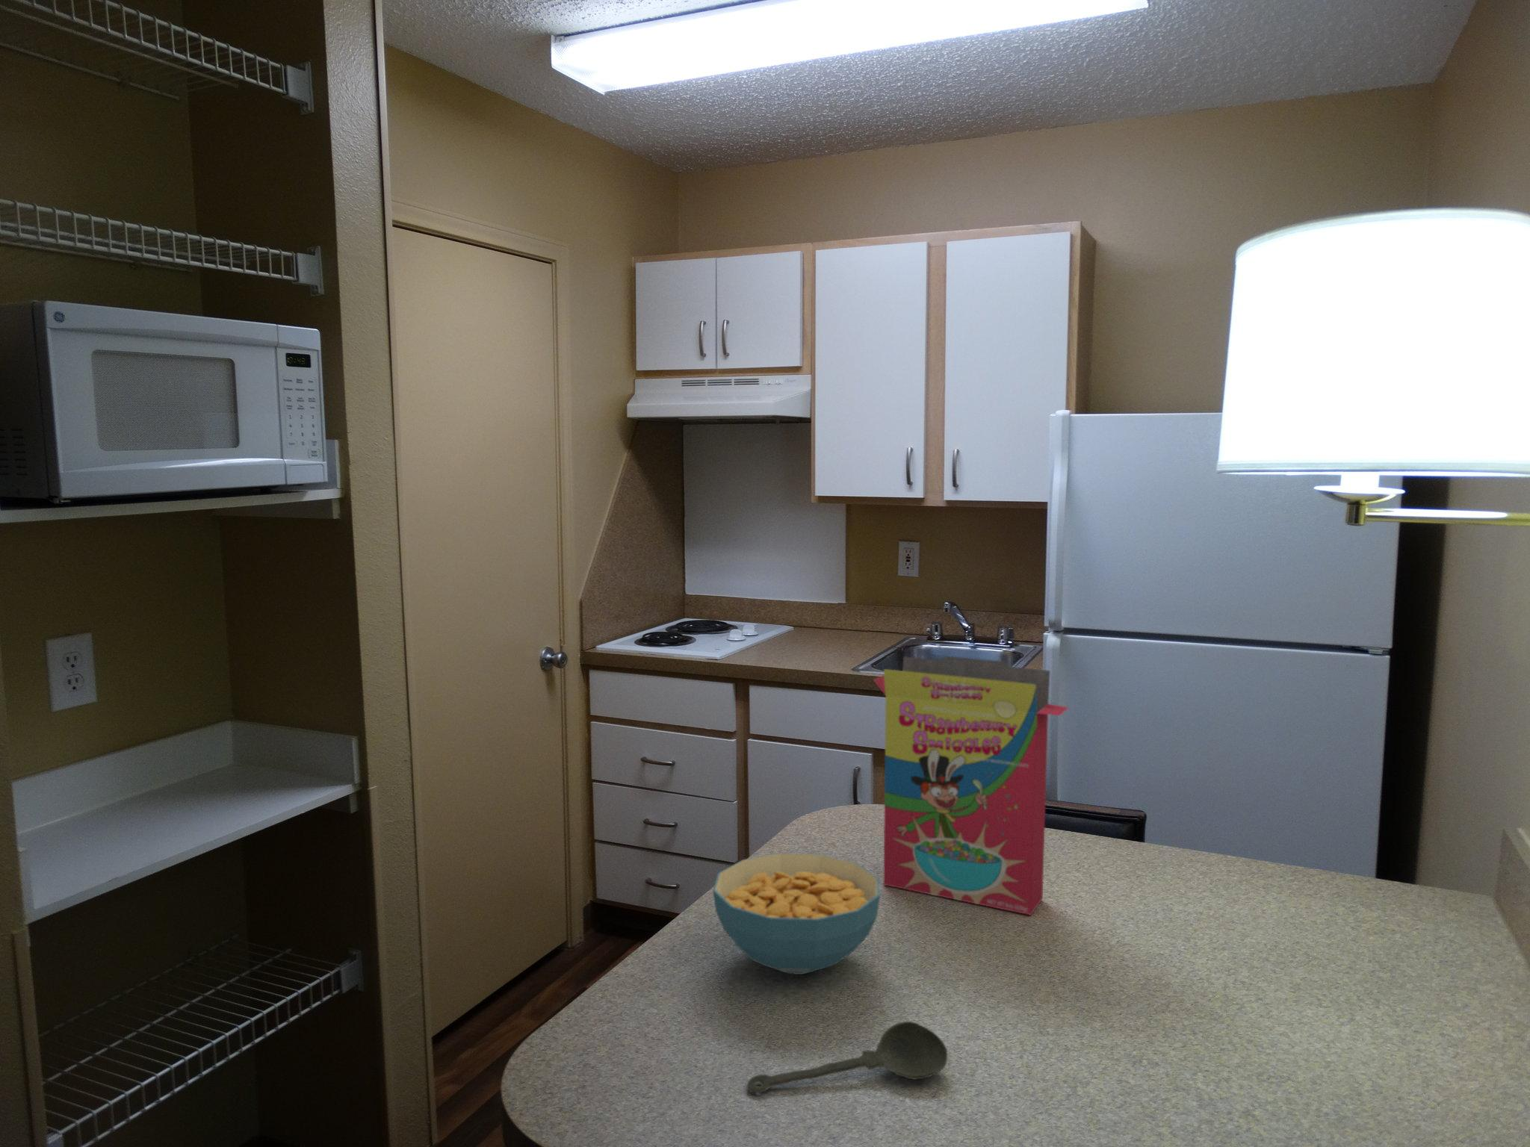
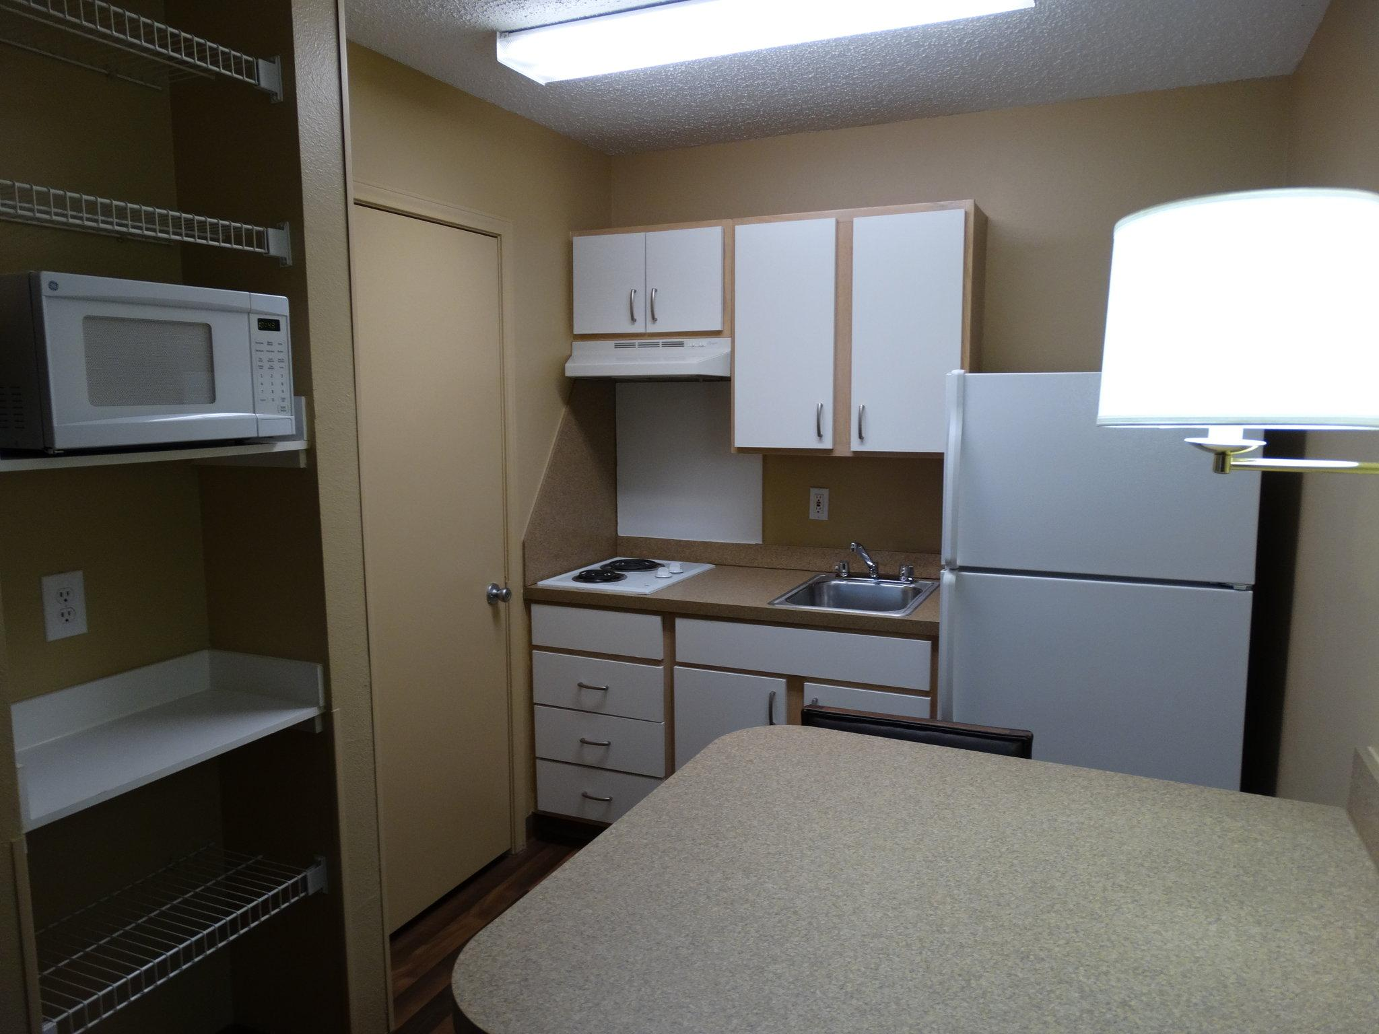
- cereal box (966, 778)
- cereal bowl (796, 923)
- spoon (847, 1061)
